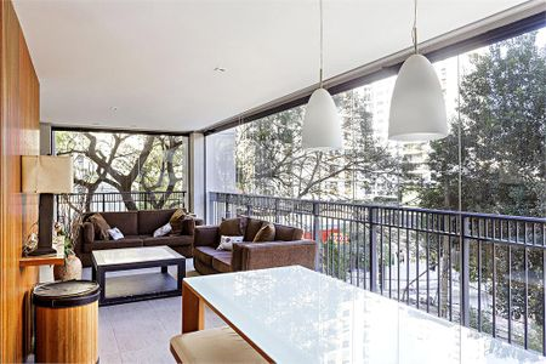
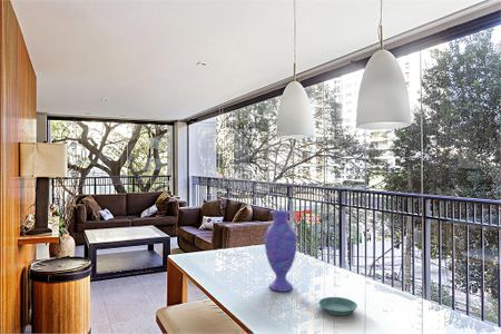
+ vase (281, 249)
+ saucer (337, 306)
